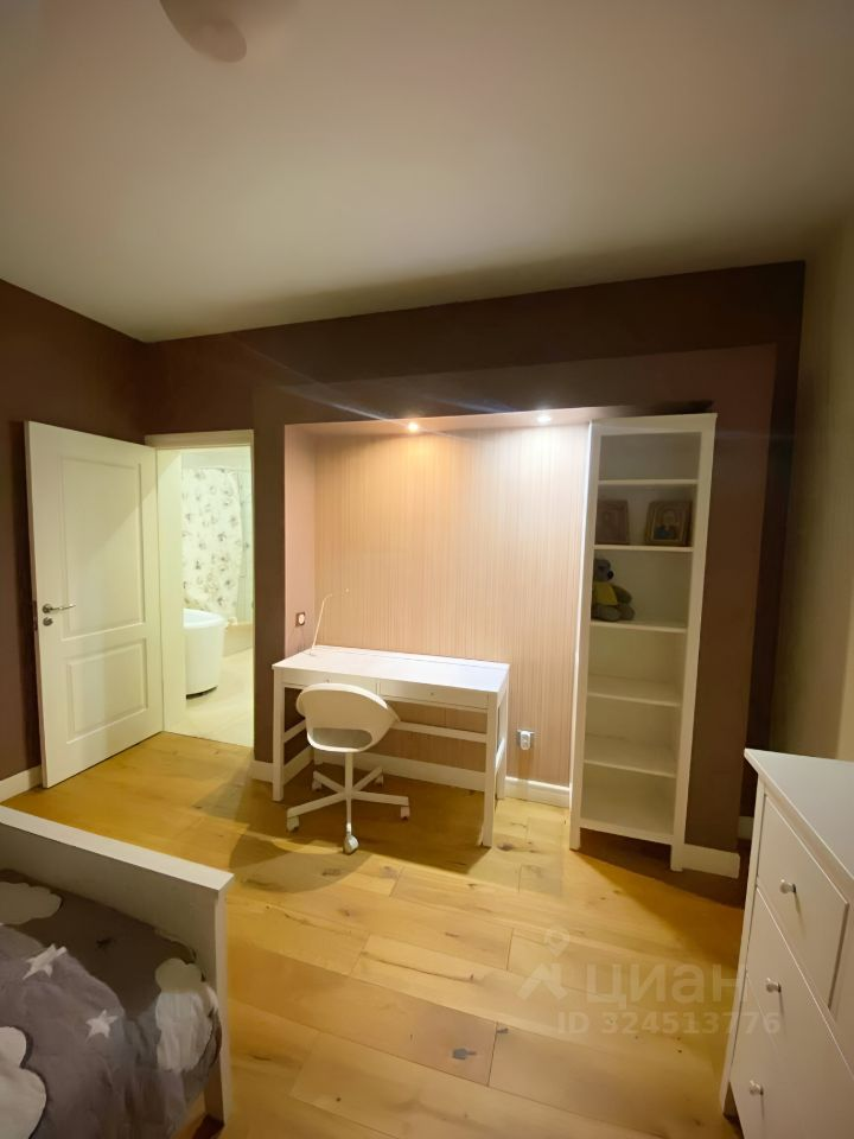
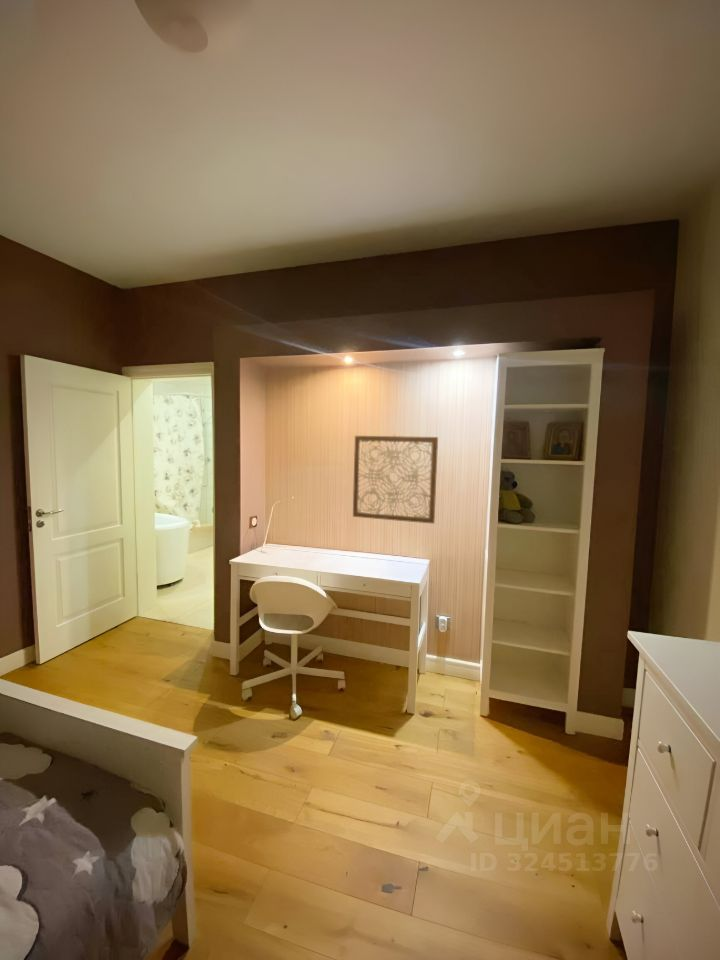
+ wall art (391, 480)
